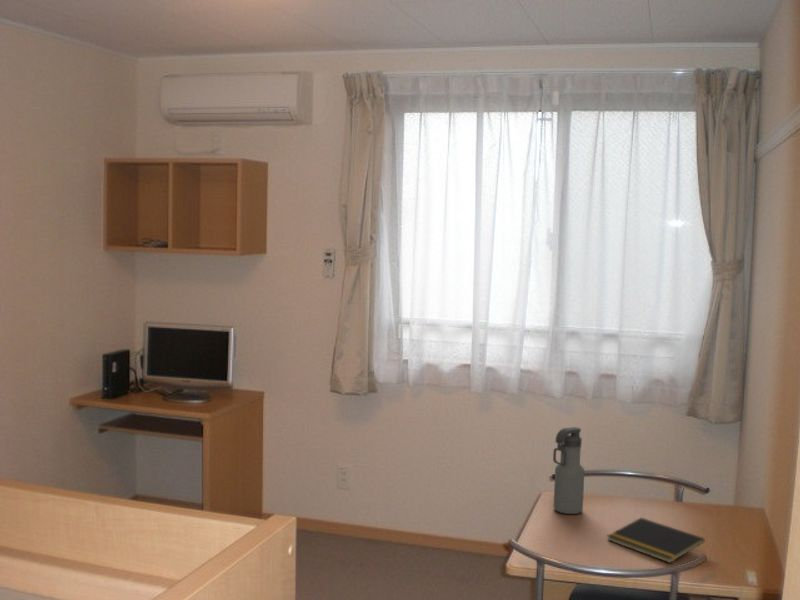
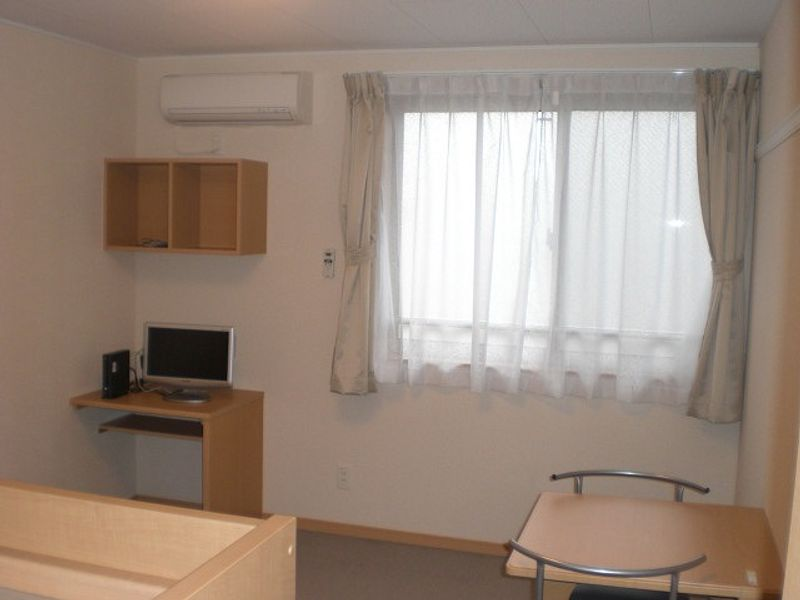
- notepad (654, 539)
- water bottle (569, 469)
